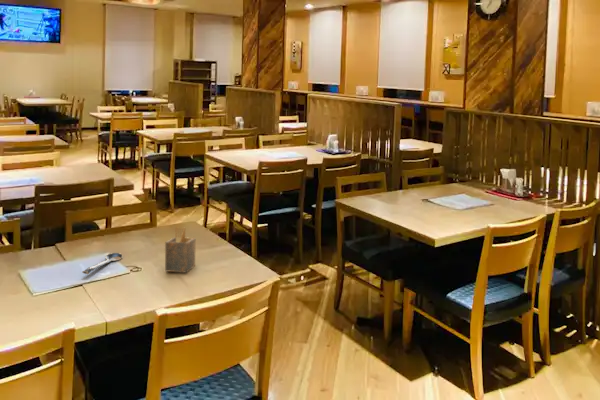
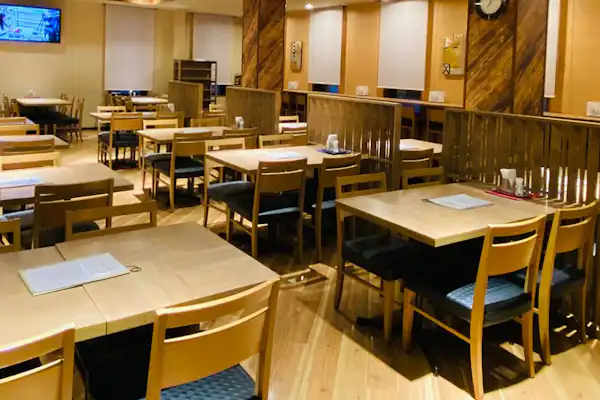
- napkin holder (180, 249)
- spoon (101, 262)
